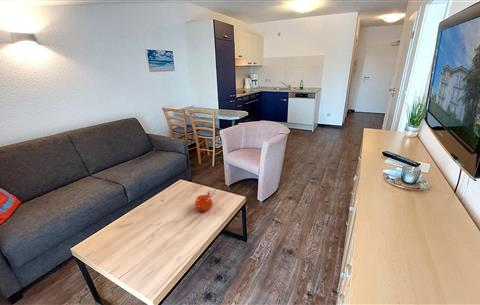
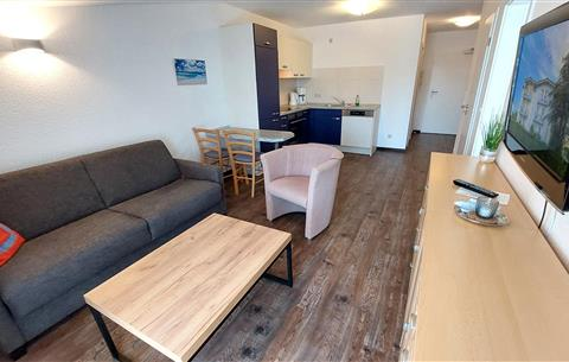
- teapot (204, 201)
